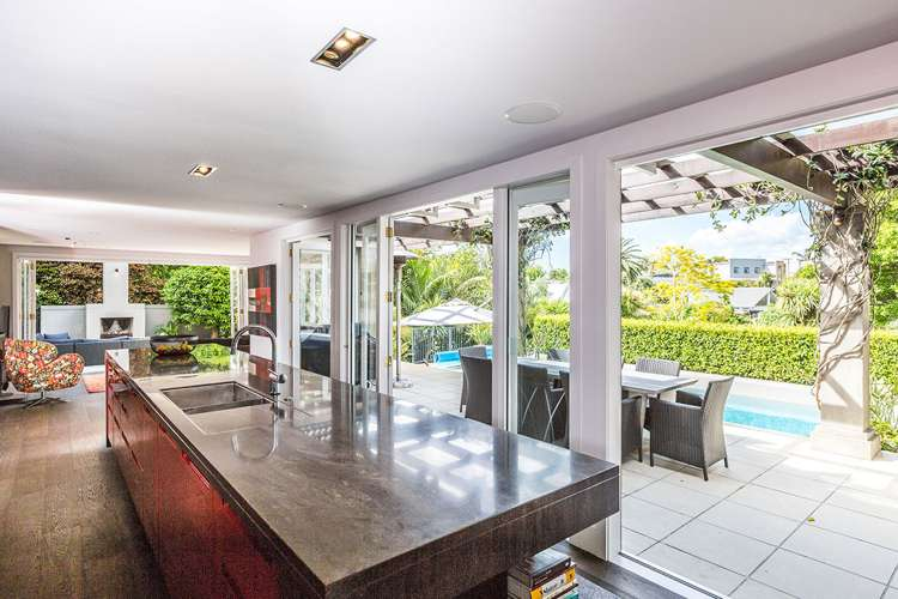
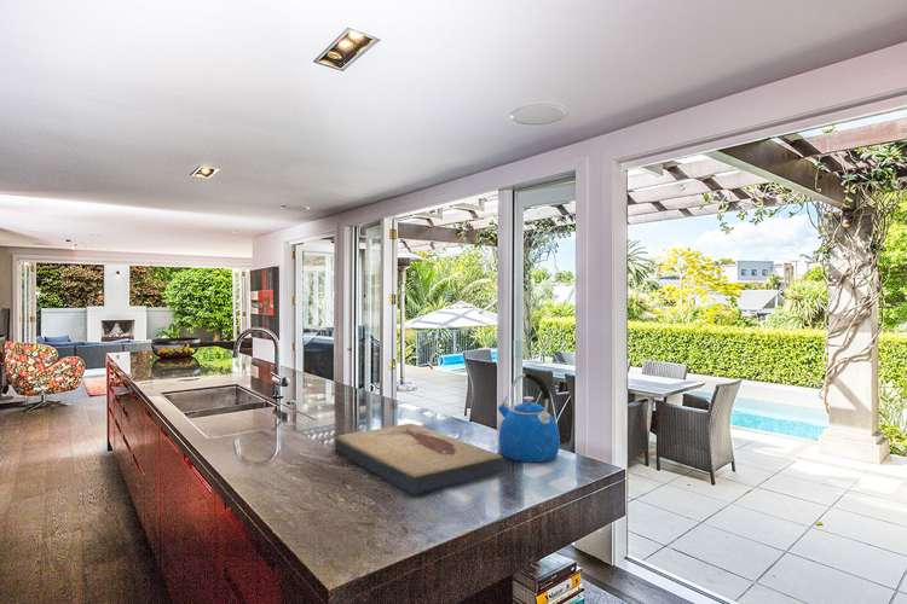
+ kettle (524, 412)
+ fish fossil (412, 452)
